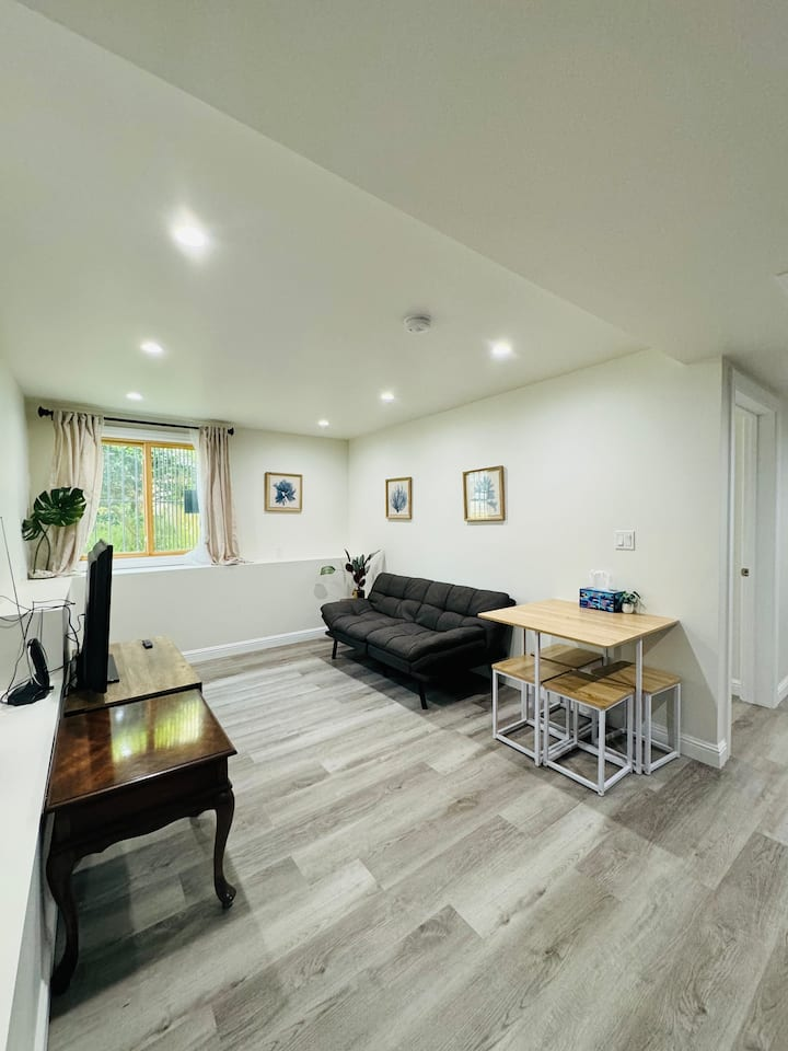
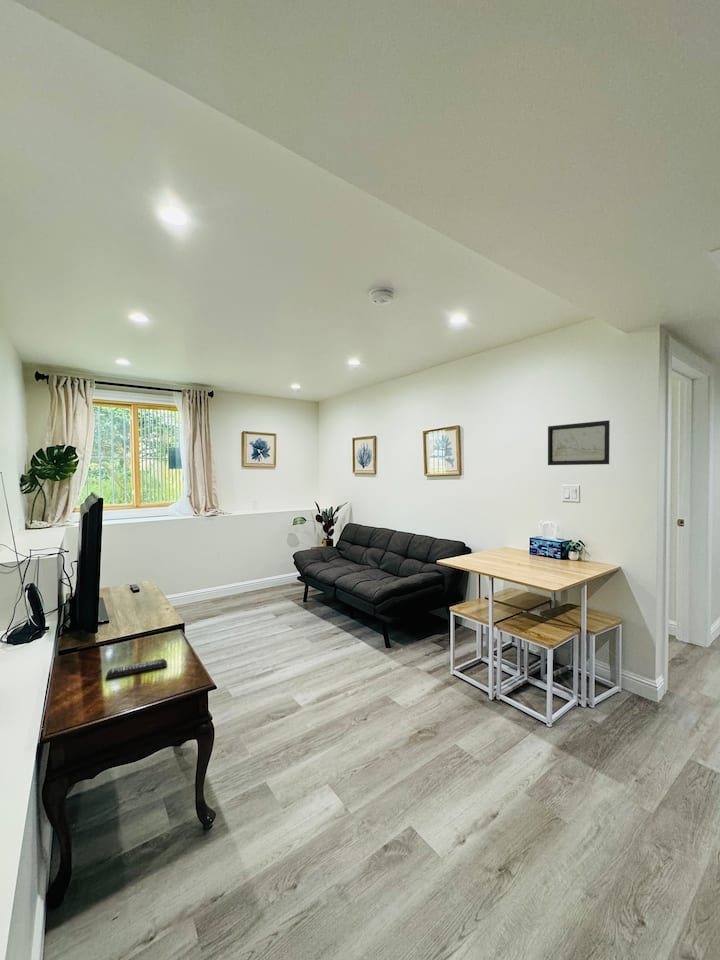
+ wall art (576, 444)
+ remote control (137, 668)
